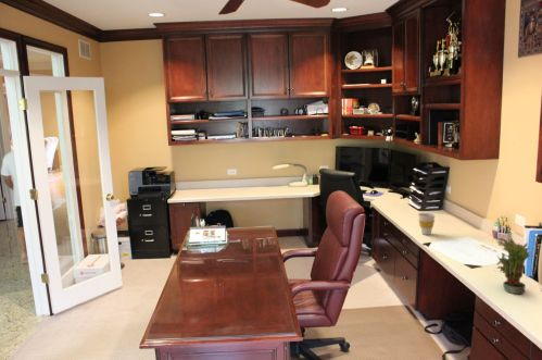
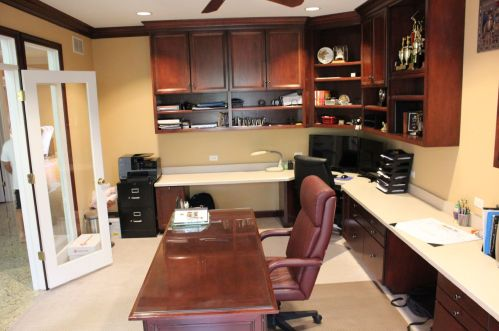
- potted plant (509, 262)
- cup (426, 224)
